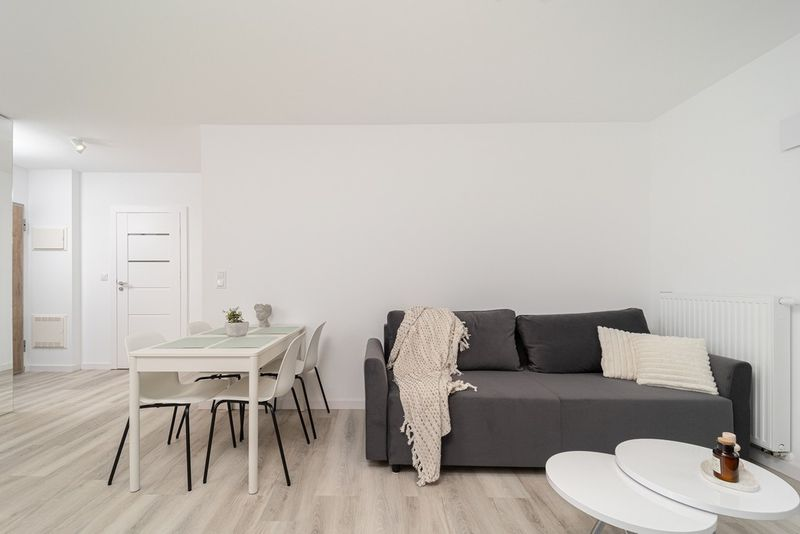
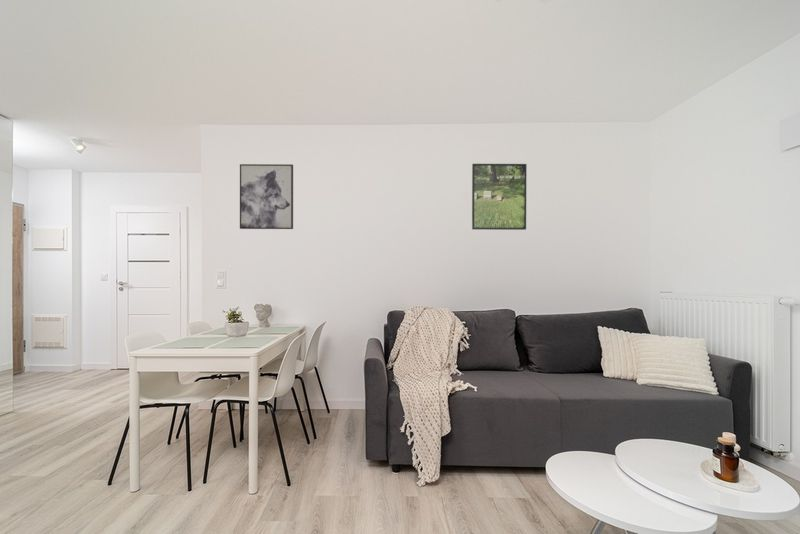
+ wall art (266, 196)
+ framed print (499, 196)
